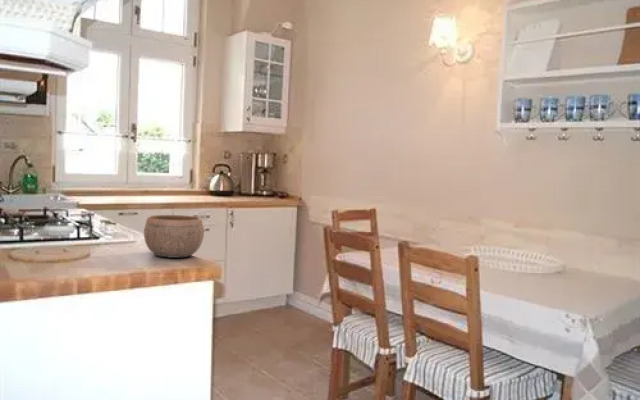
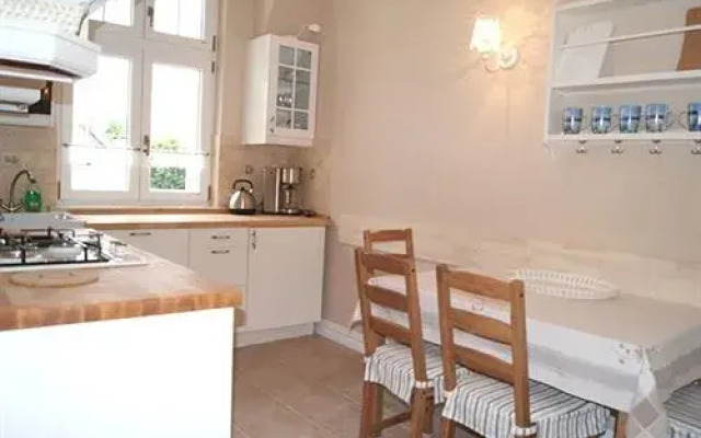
- bowl (174, 236)
